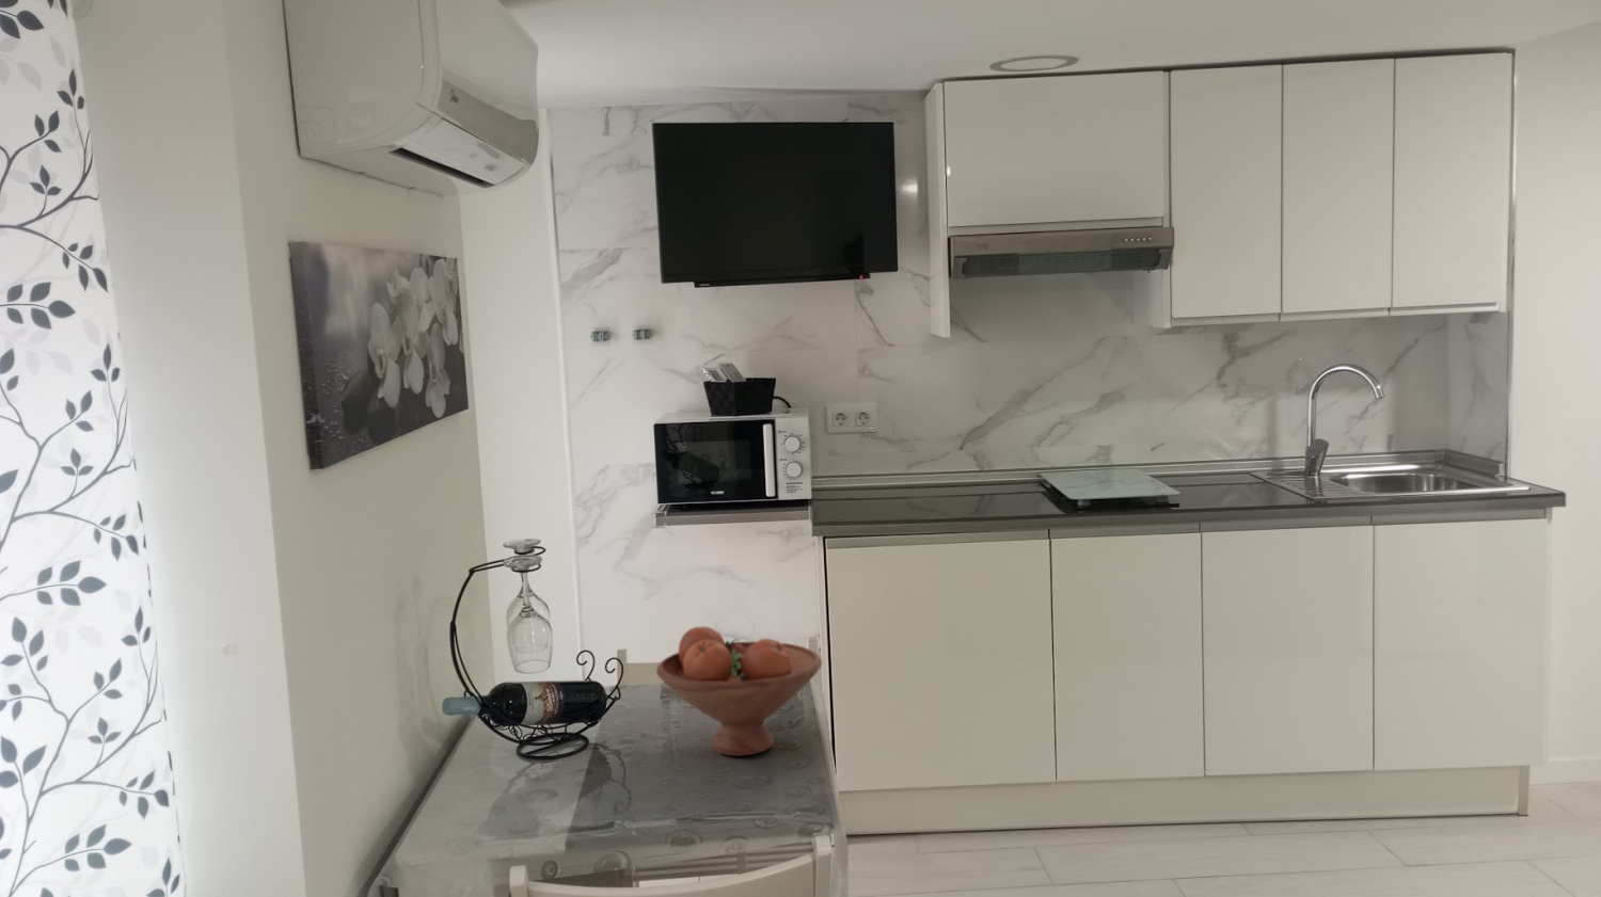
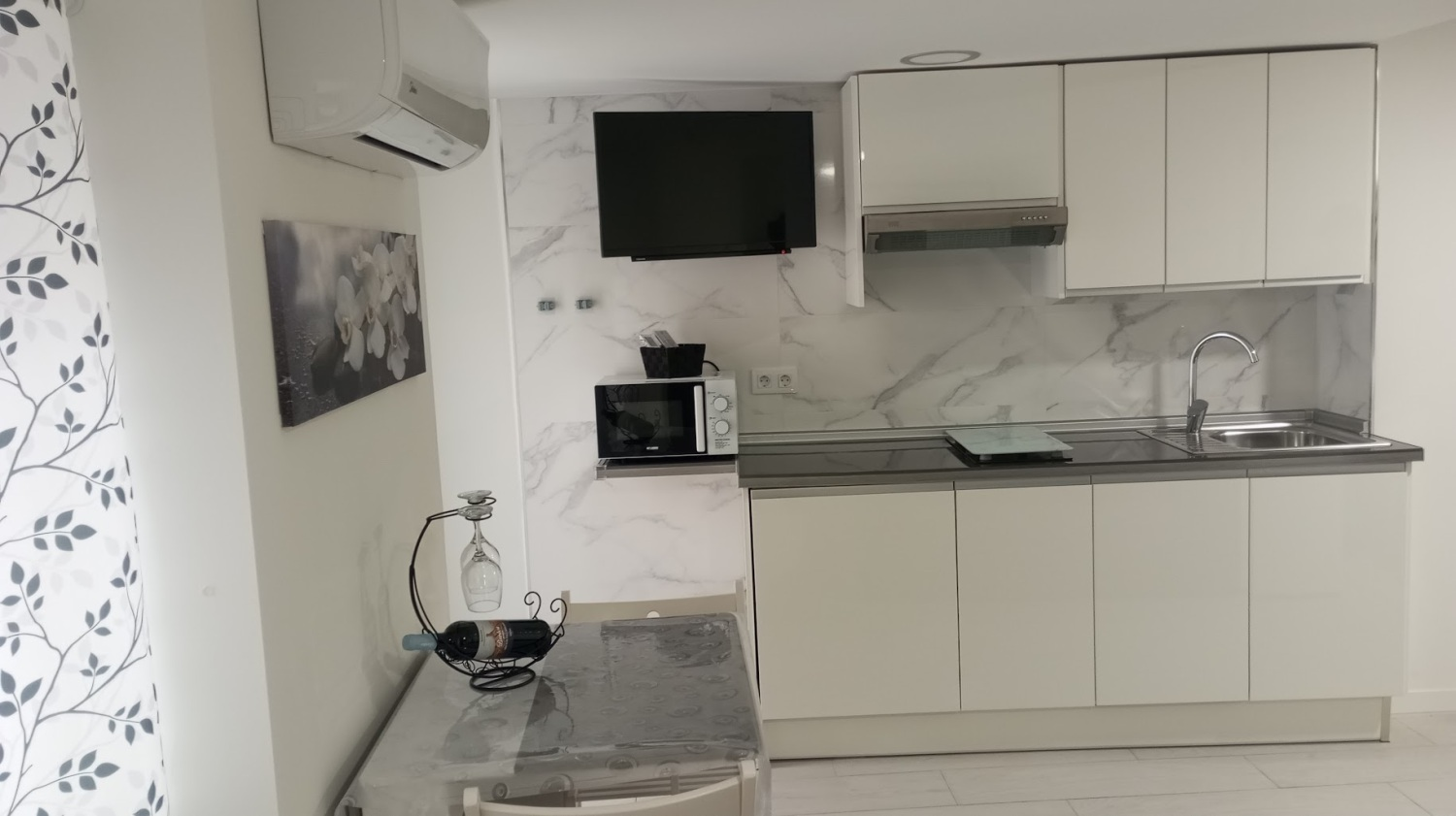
- fruit bowl (740, 687)
